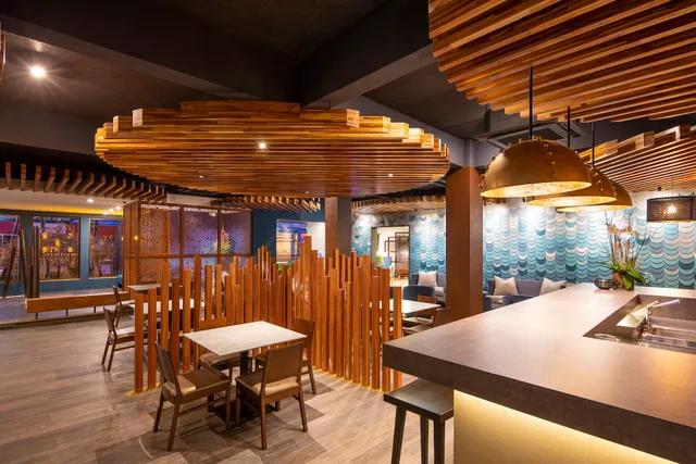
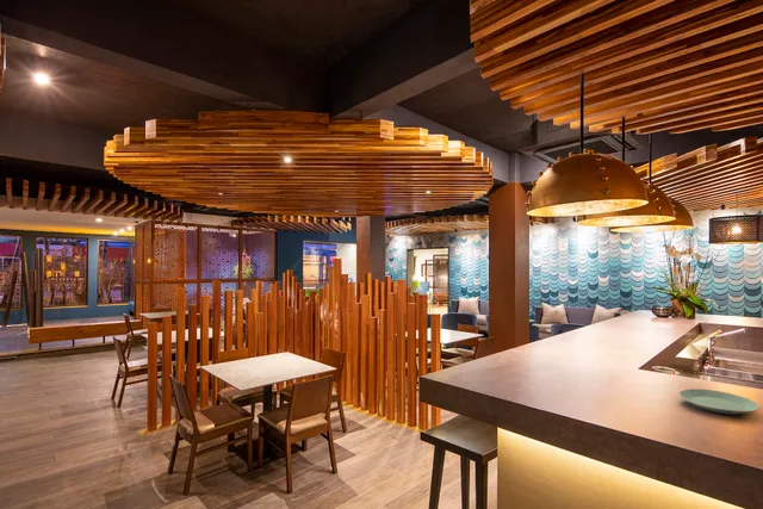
+ plate (717, 402)
